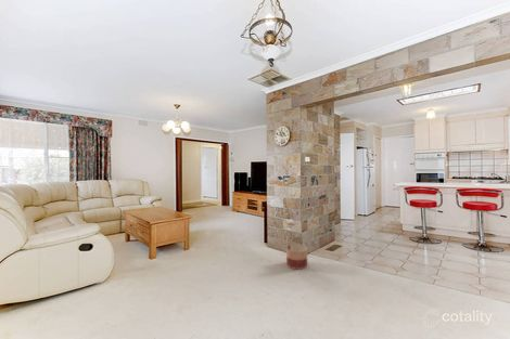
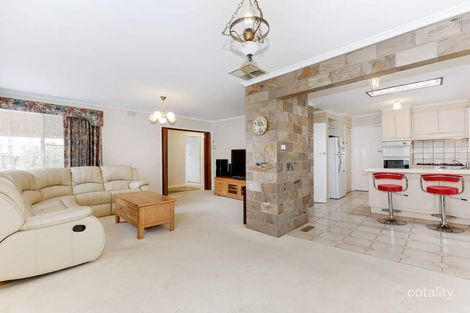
- basket (296, 251)
